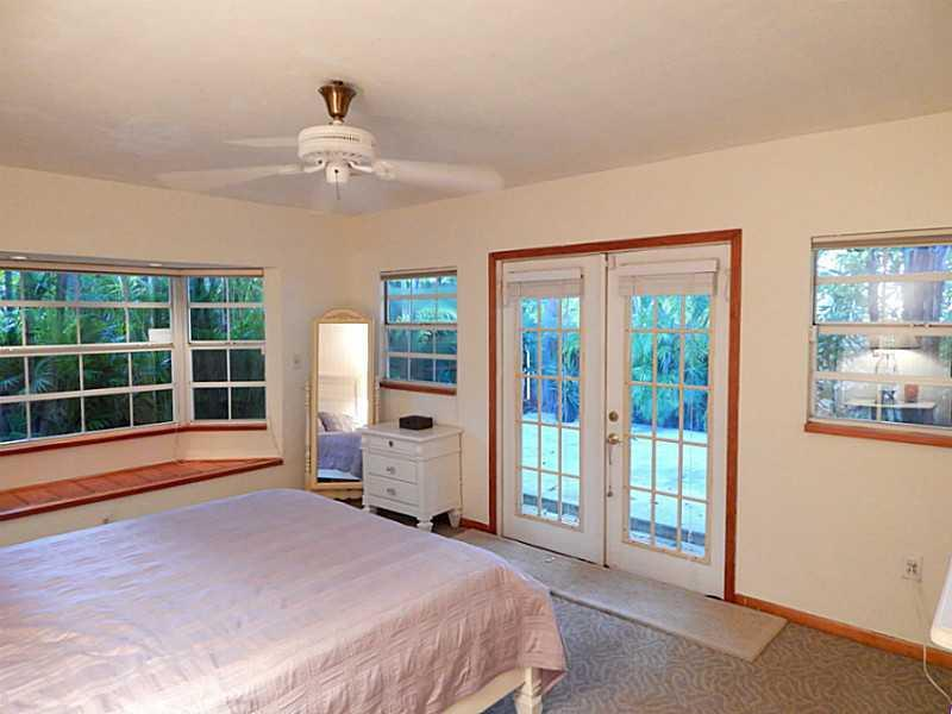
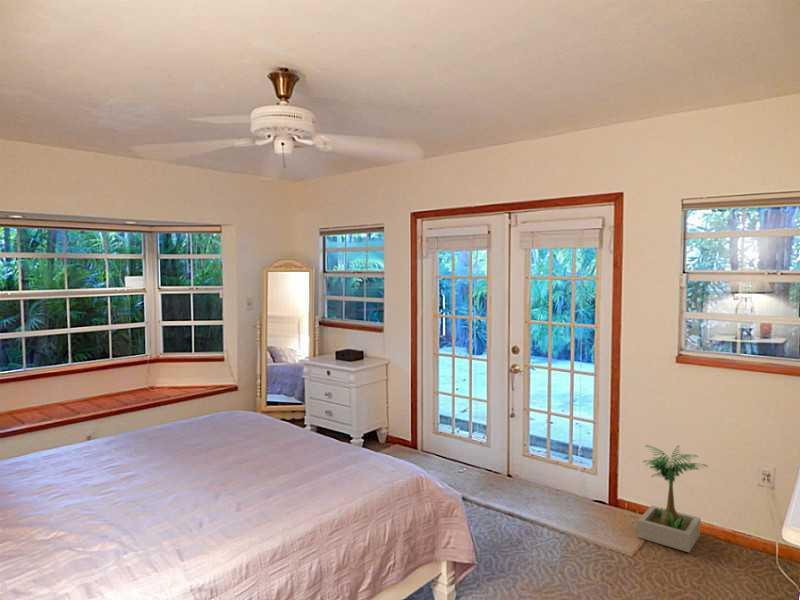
+ potted plant (673, 495)
